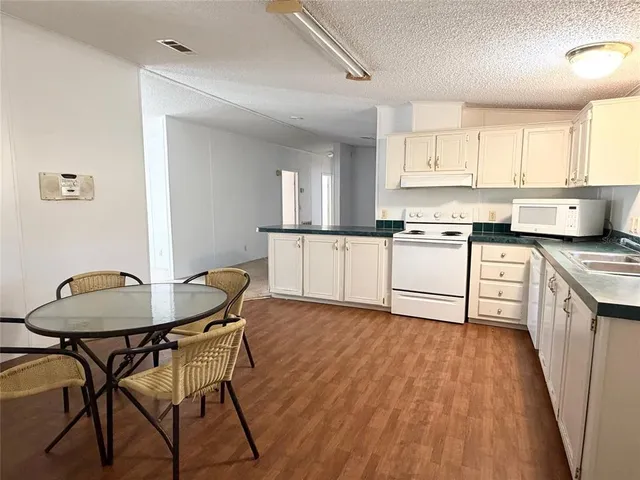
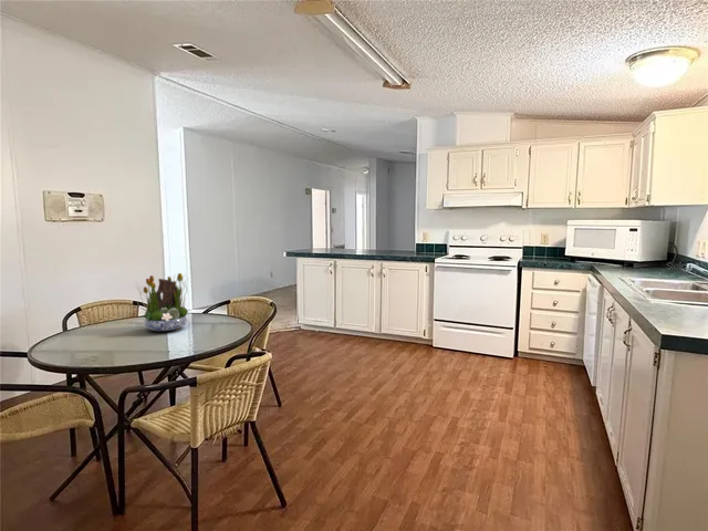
+ flower arrangement (164, 301)
